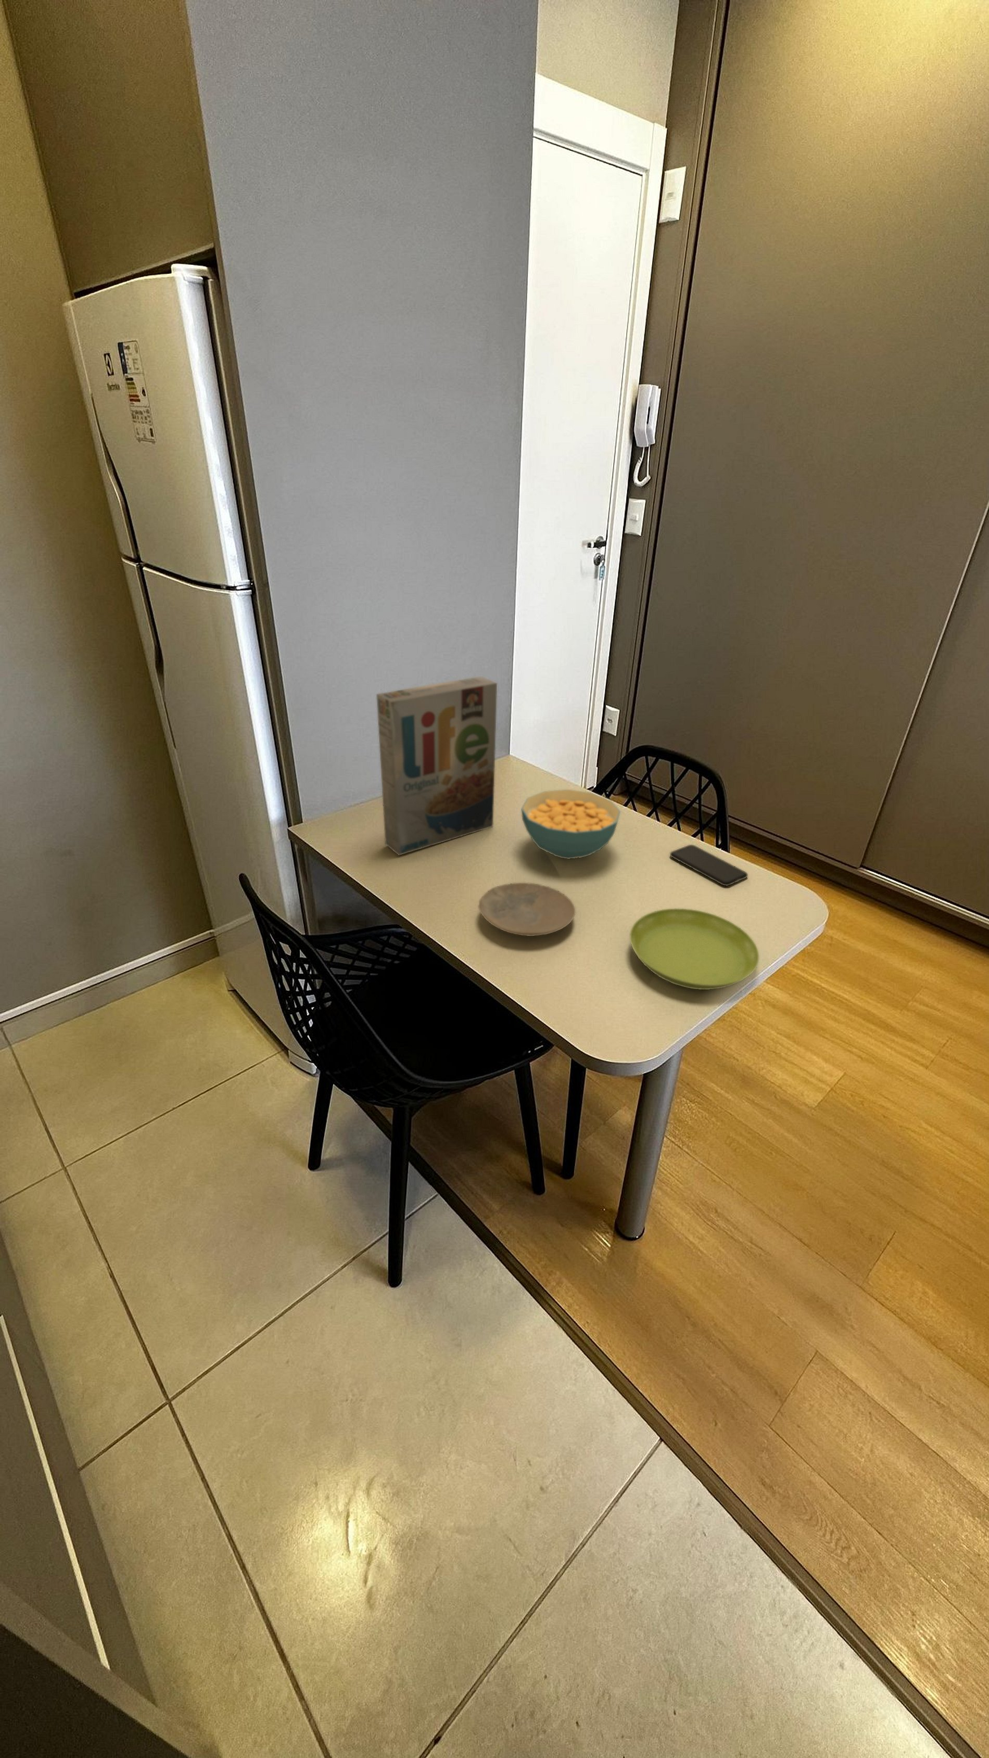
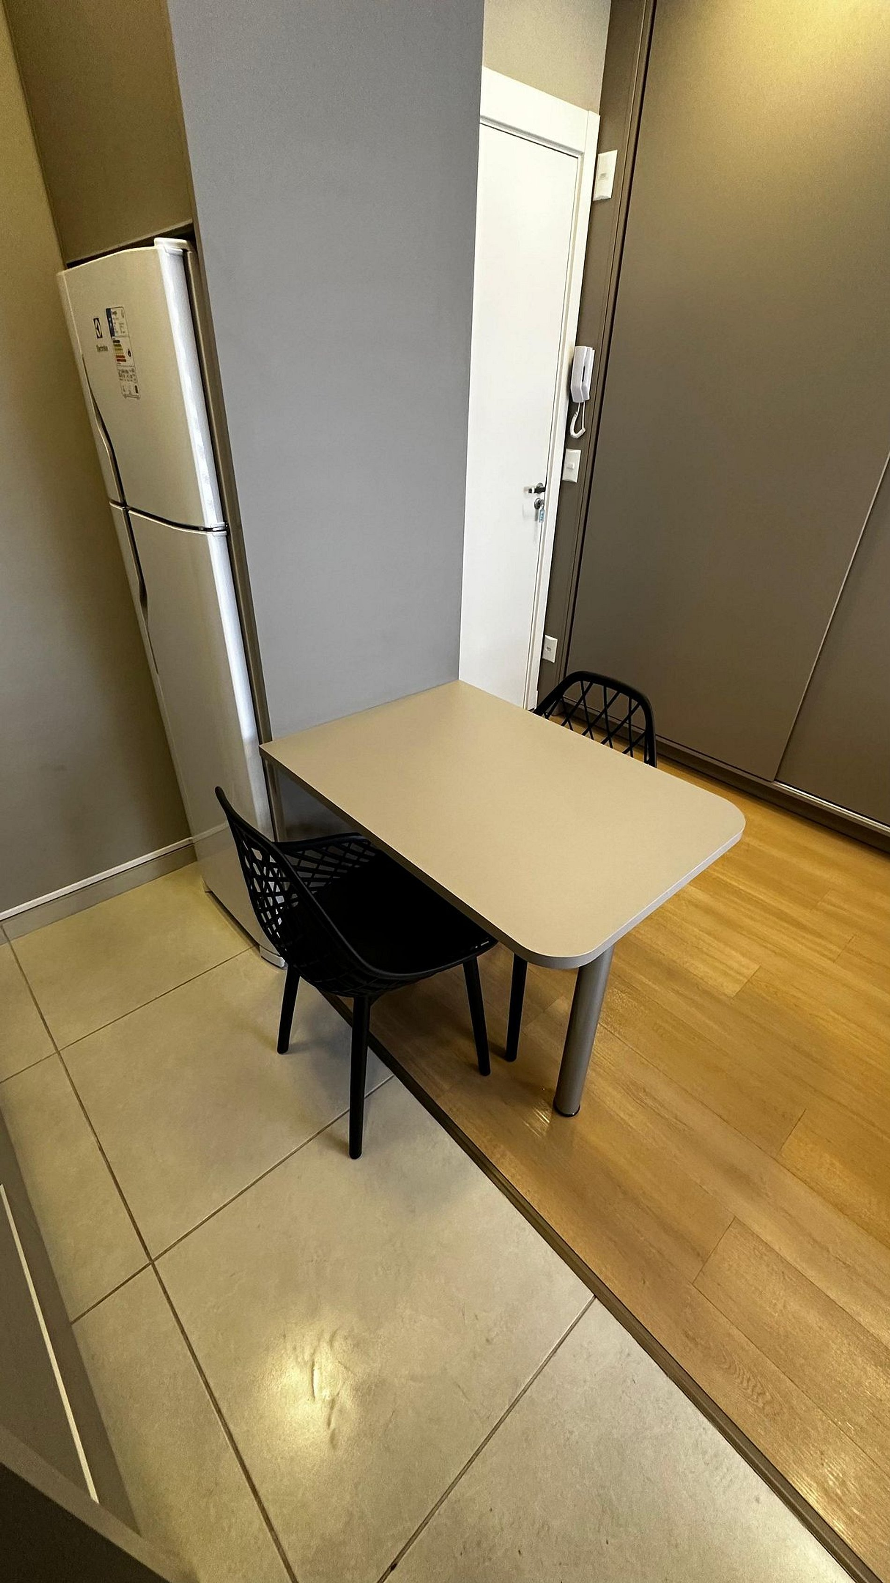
- cereal box (440, 766)
- smartphone (708, 865)
- plate (527, 913)
- cereal bowl (569, 831)
- saucer (692, 950)
